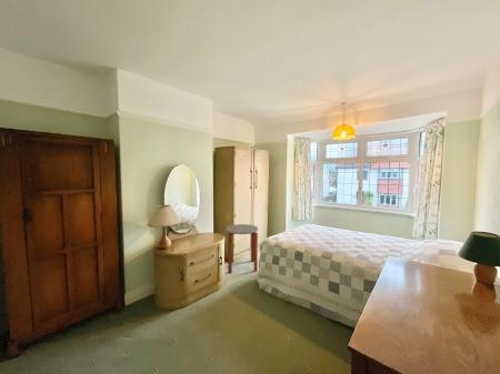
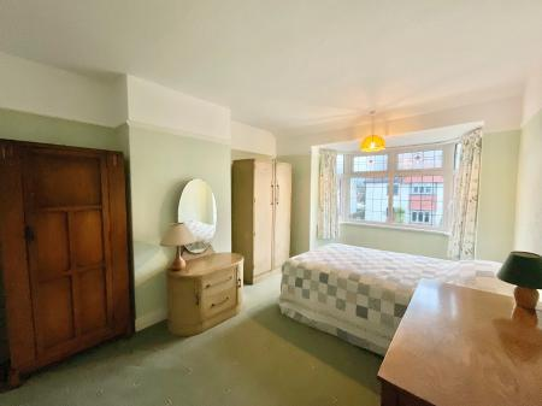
- side table (251, 246)
